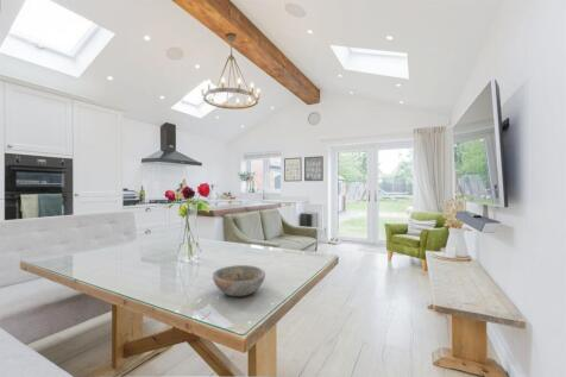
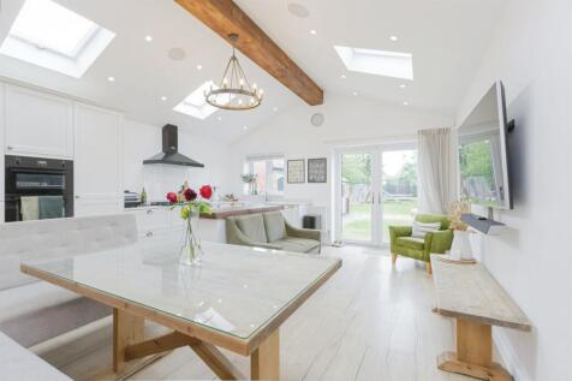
- bowl (239, 281)
